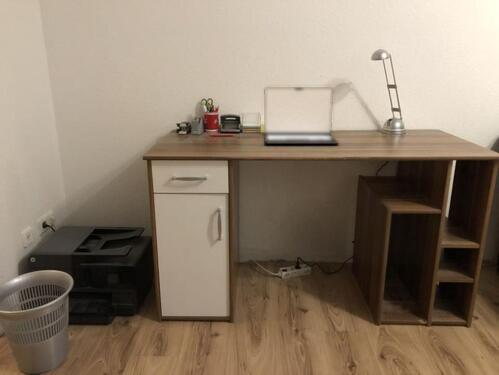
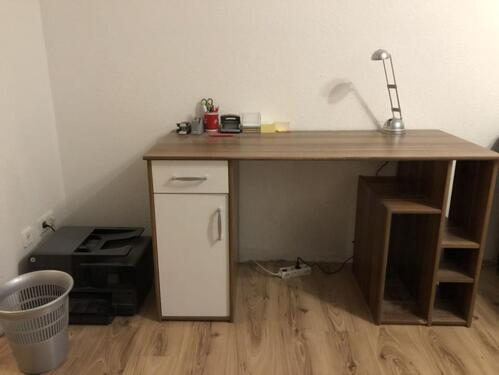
- laptop (300, 114)
